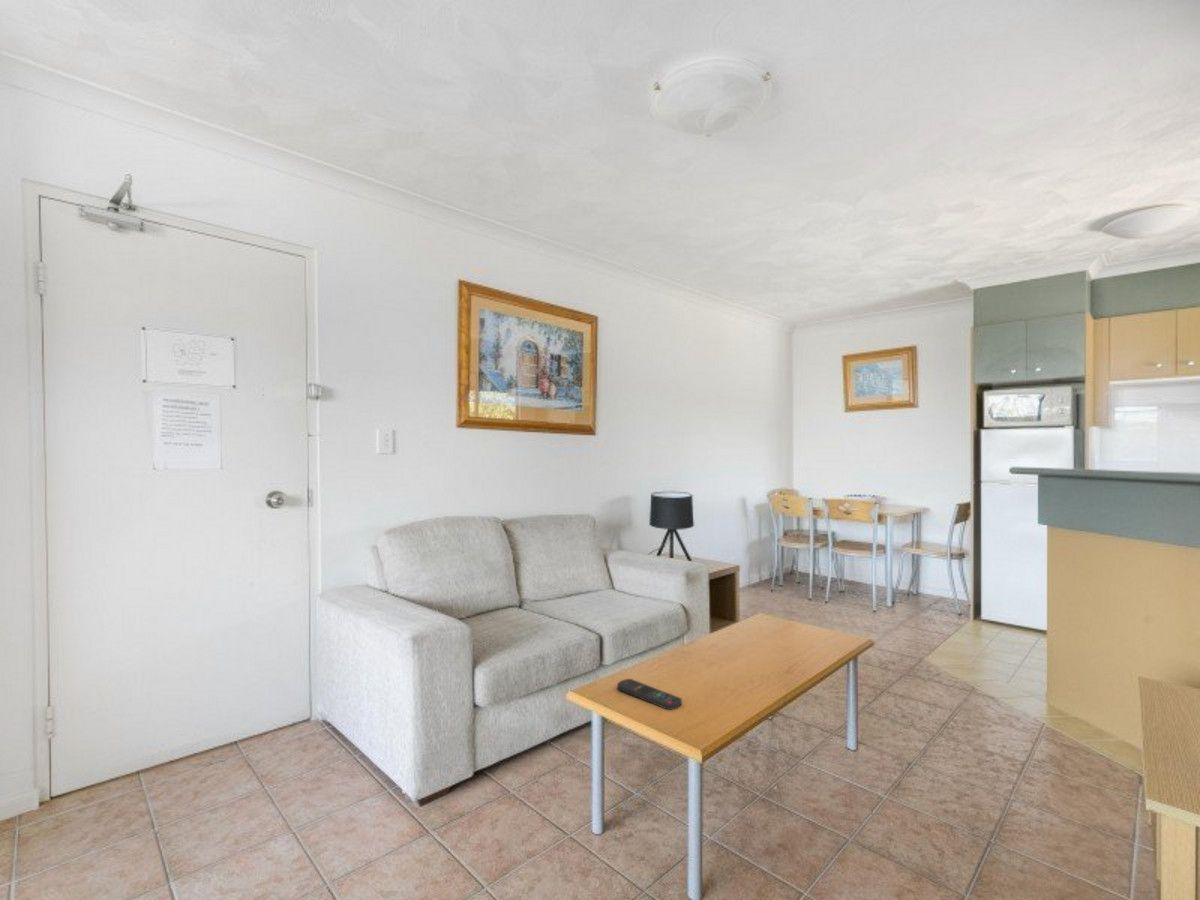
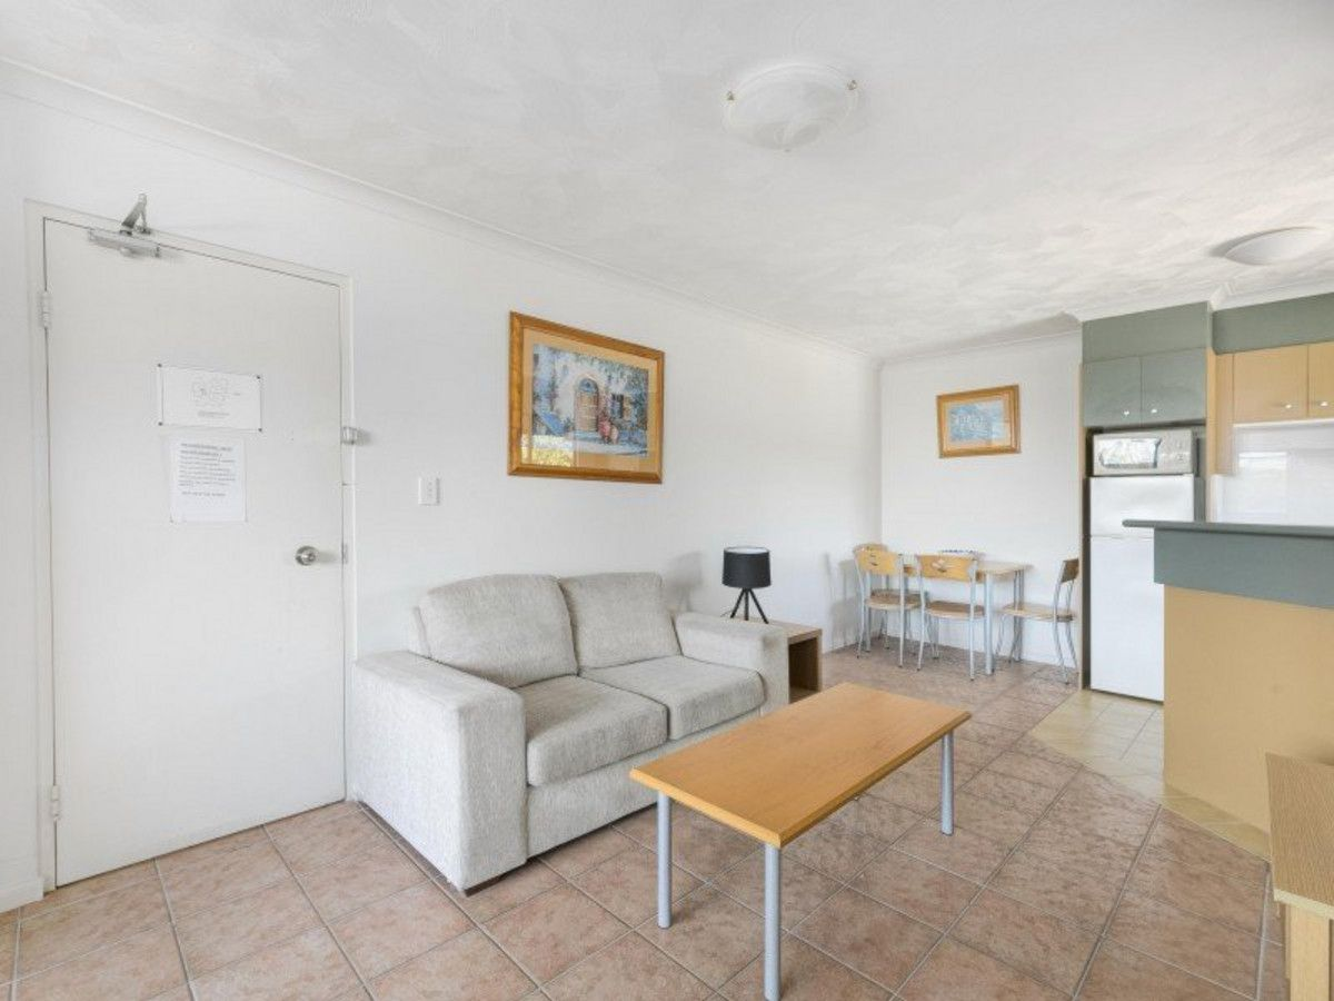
- remote control (648, 693)
